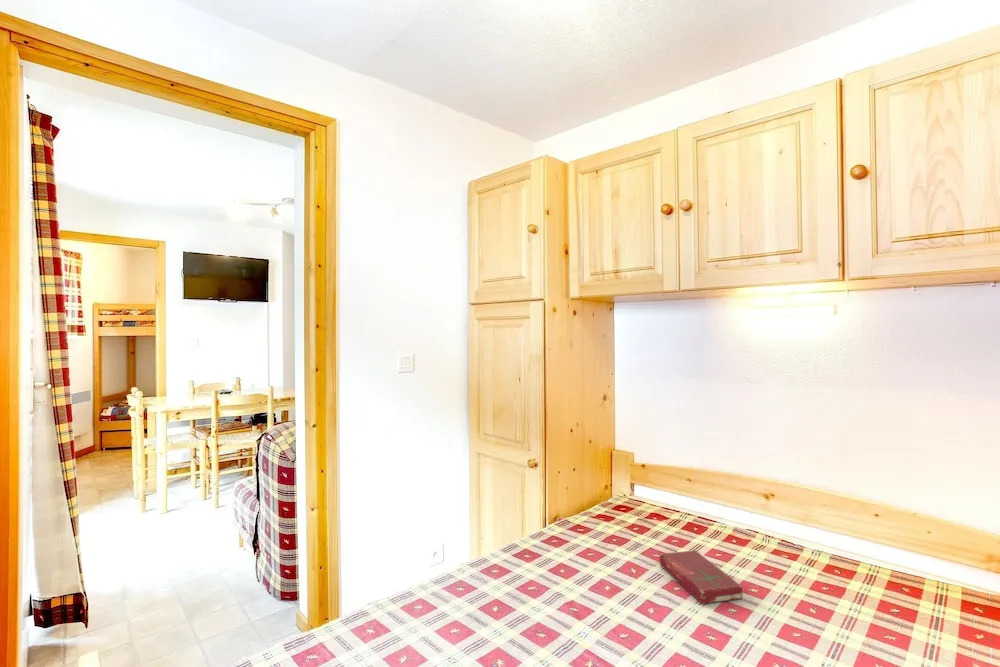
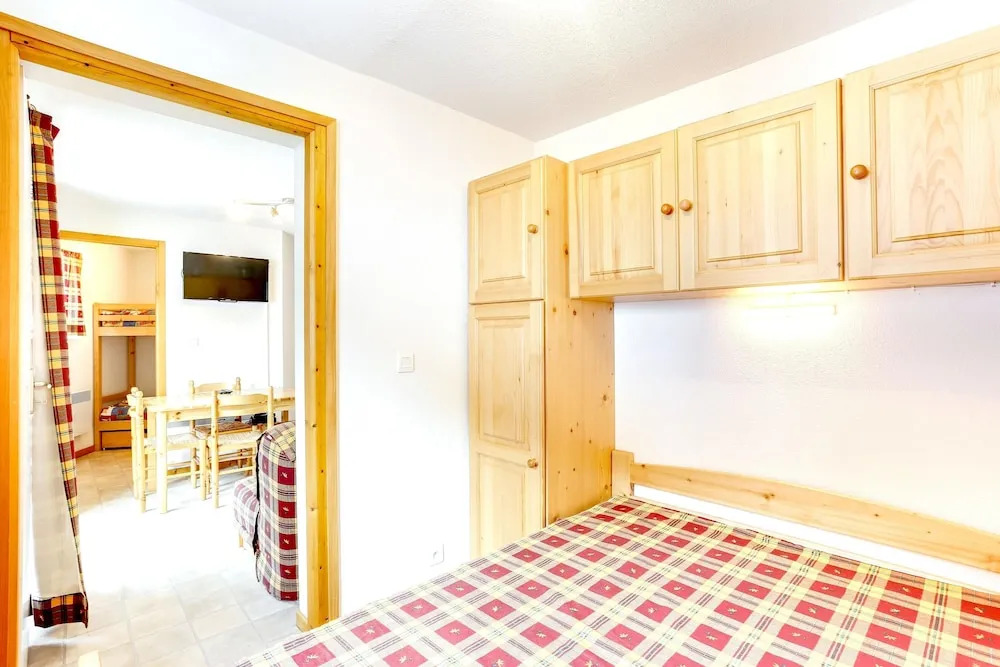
- book (697, 574)
